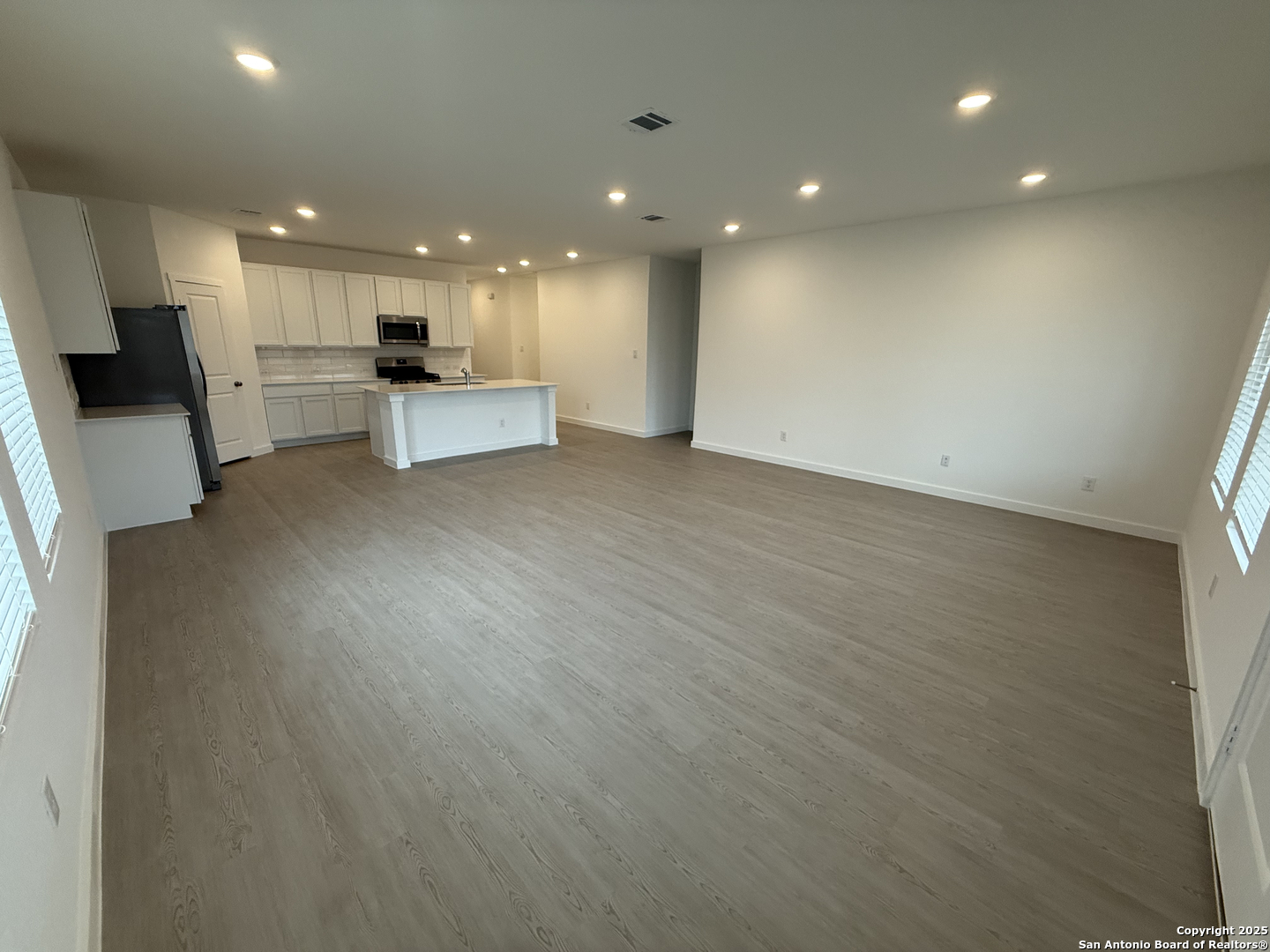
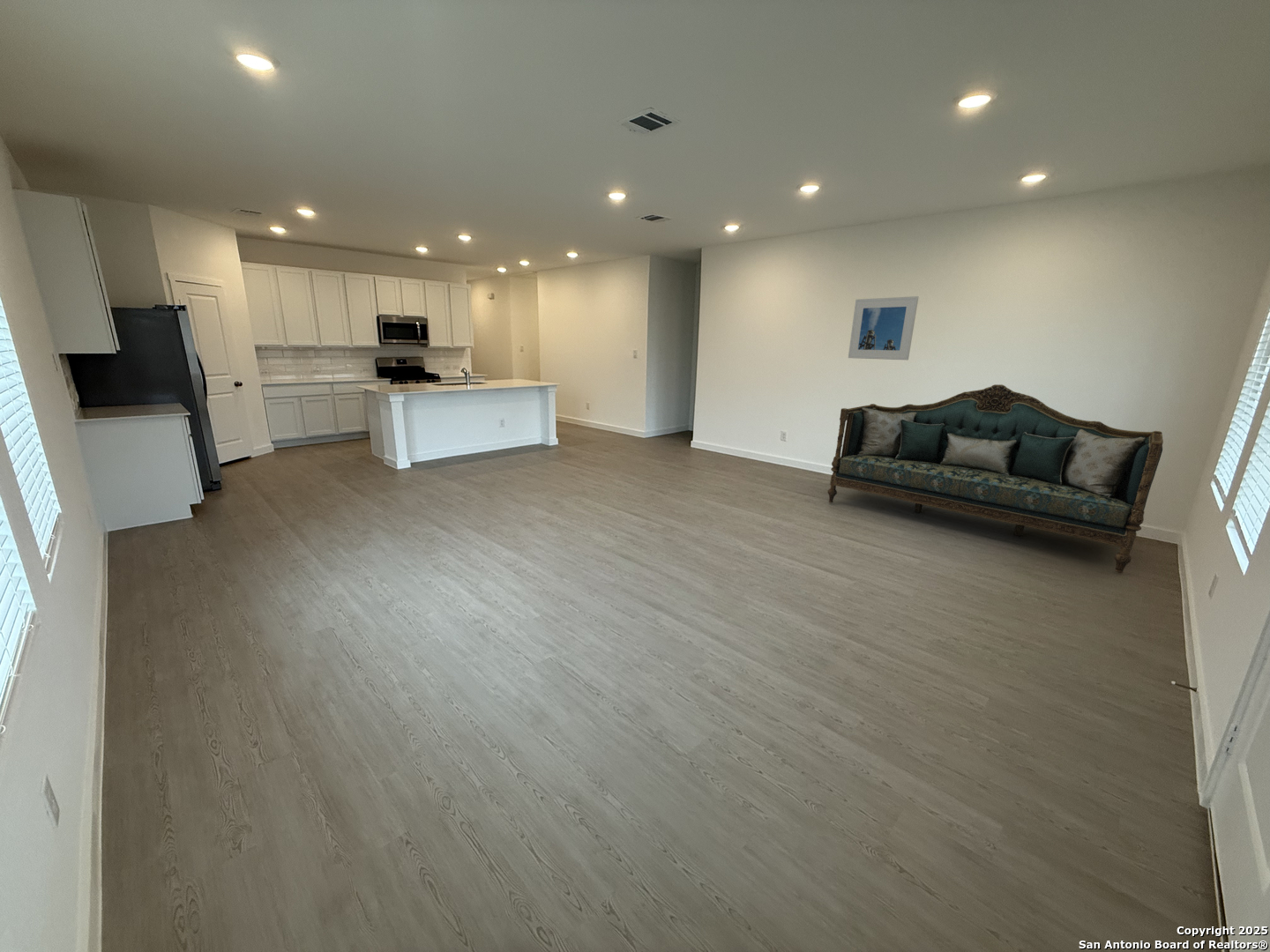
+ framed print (881, 329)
+ sofa (979, 454)
